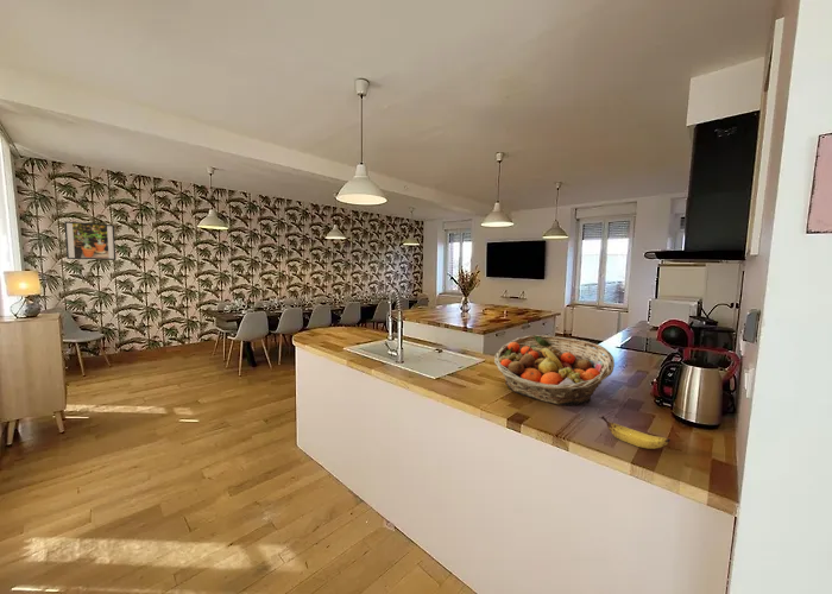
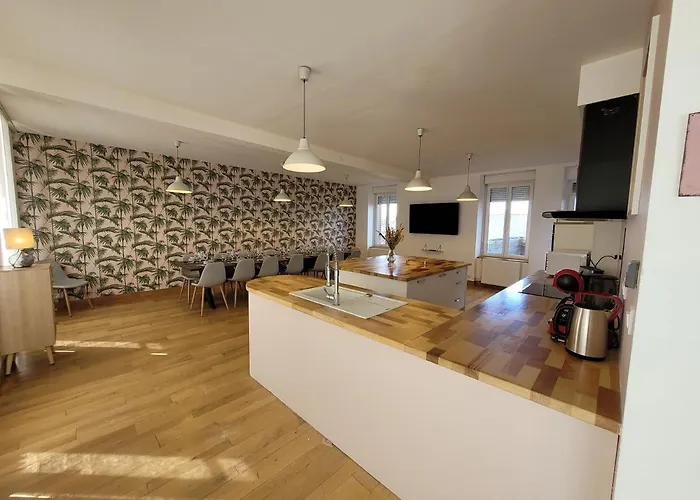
- banana (634, 434)
- fruit basket (549, 366)
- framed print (90, 241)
